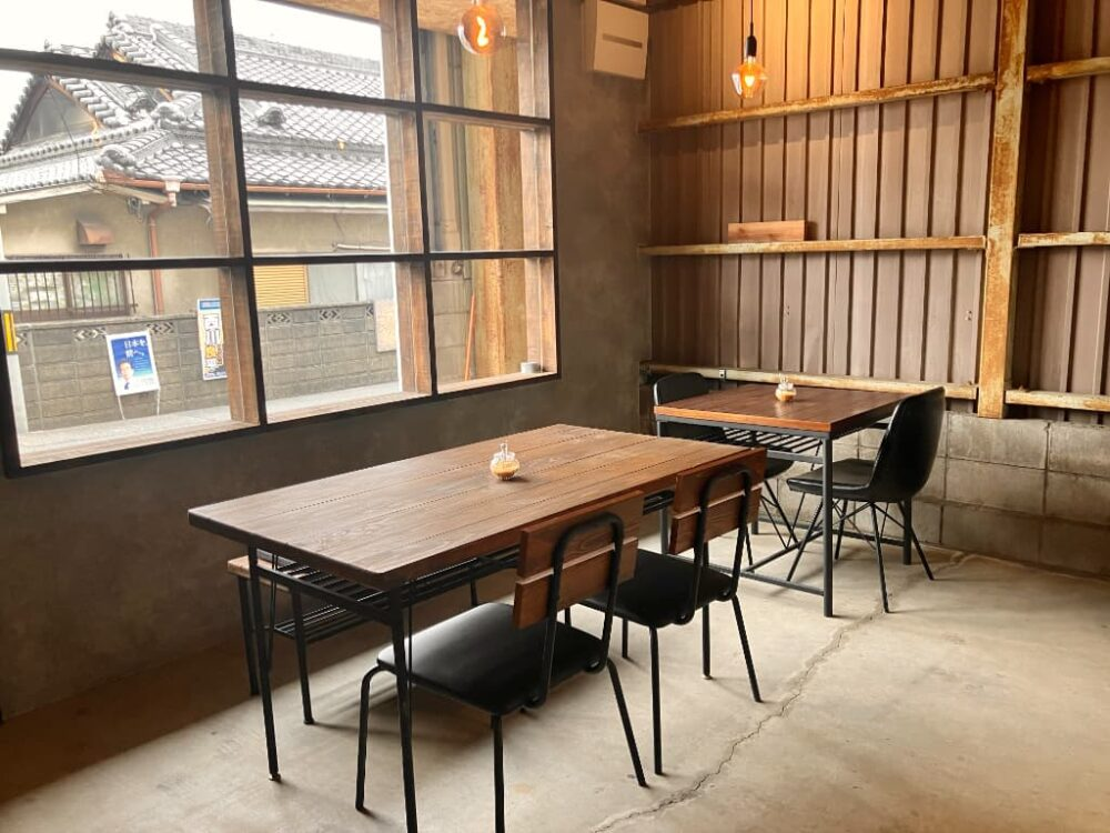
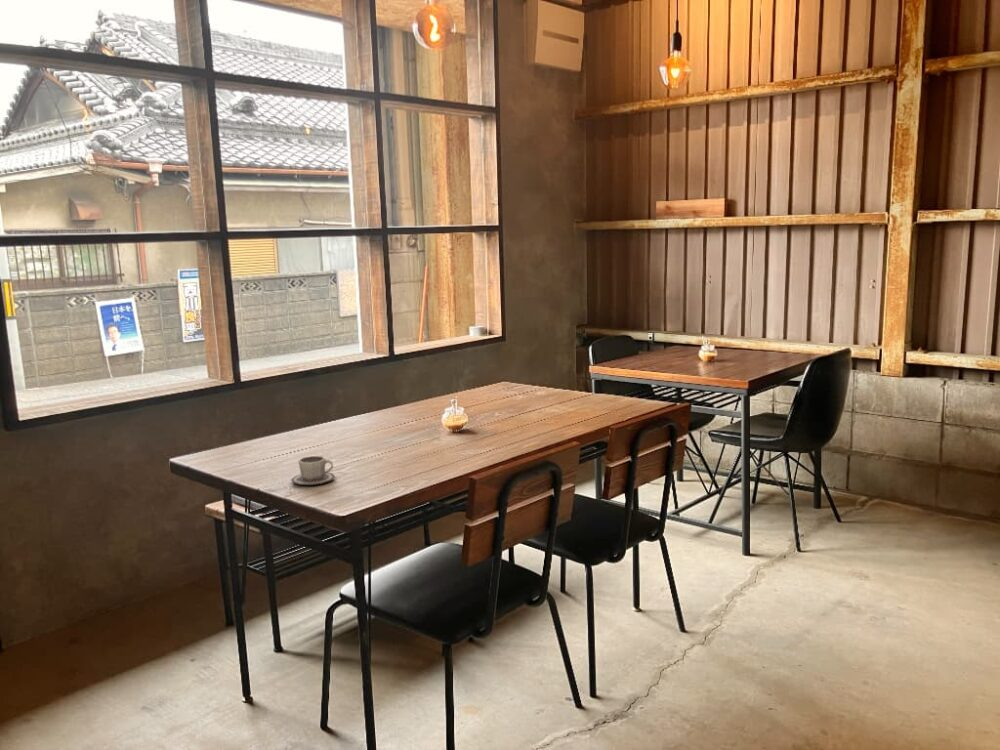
+ cup (312, 470)
